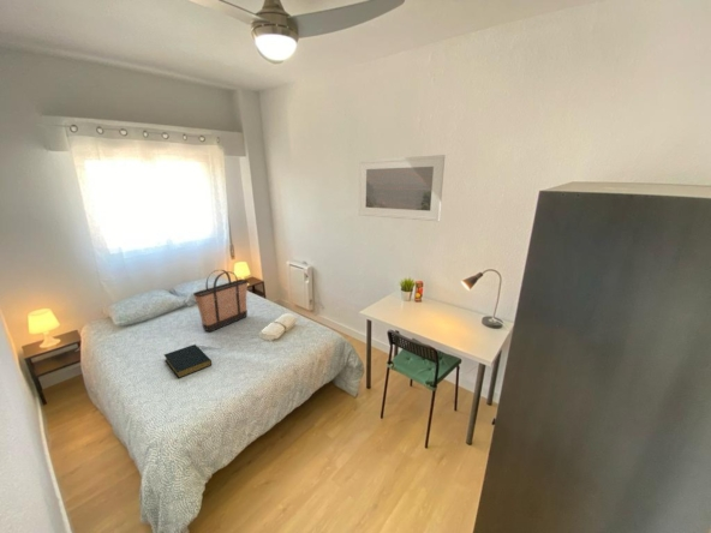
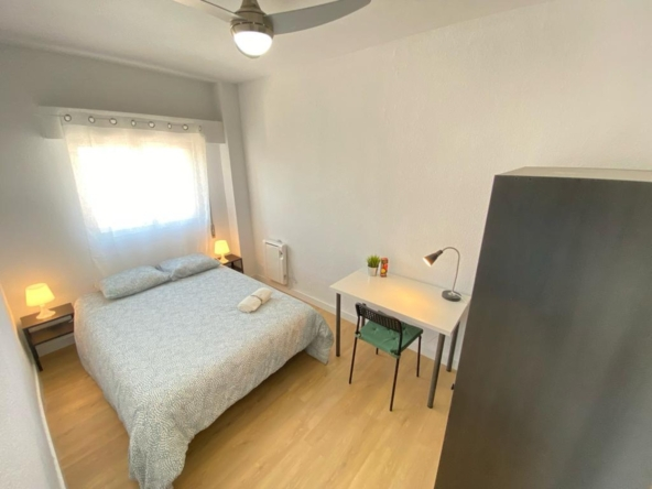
- hardback book (187, 359)
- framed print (396, 188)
- shopping bag (223, 298)
